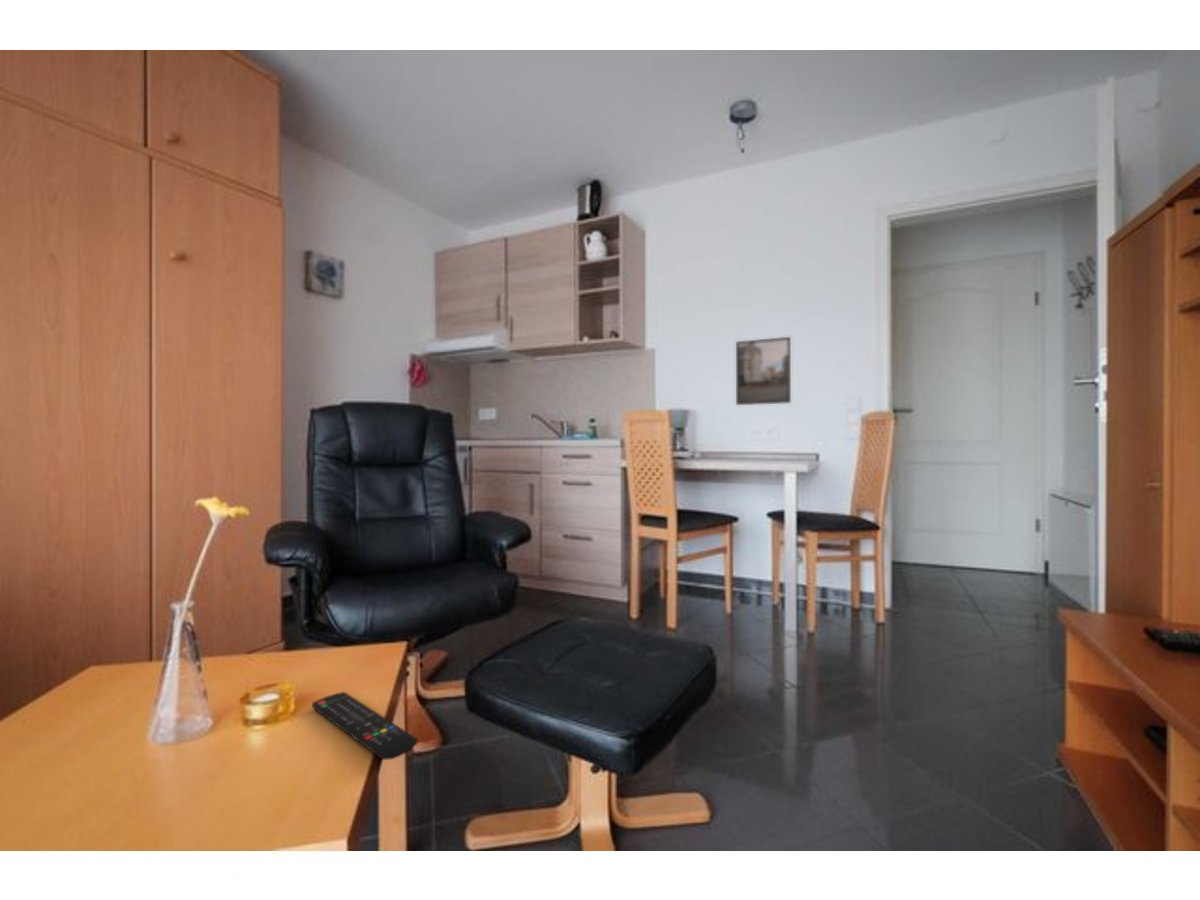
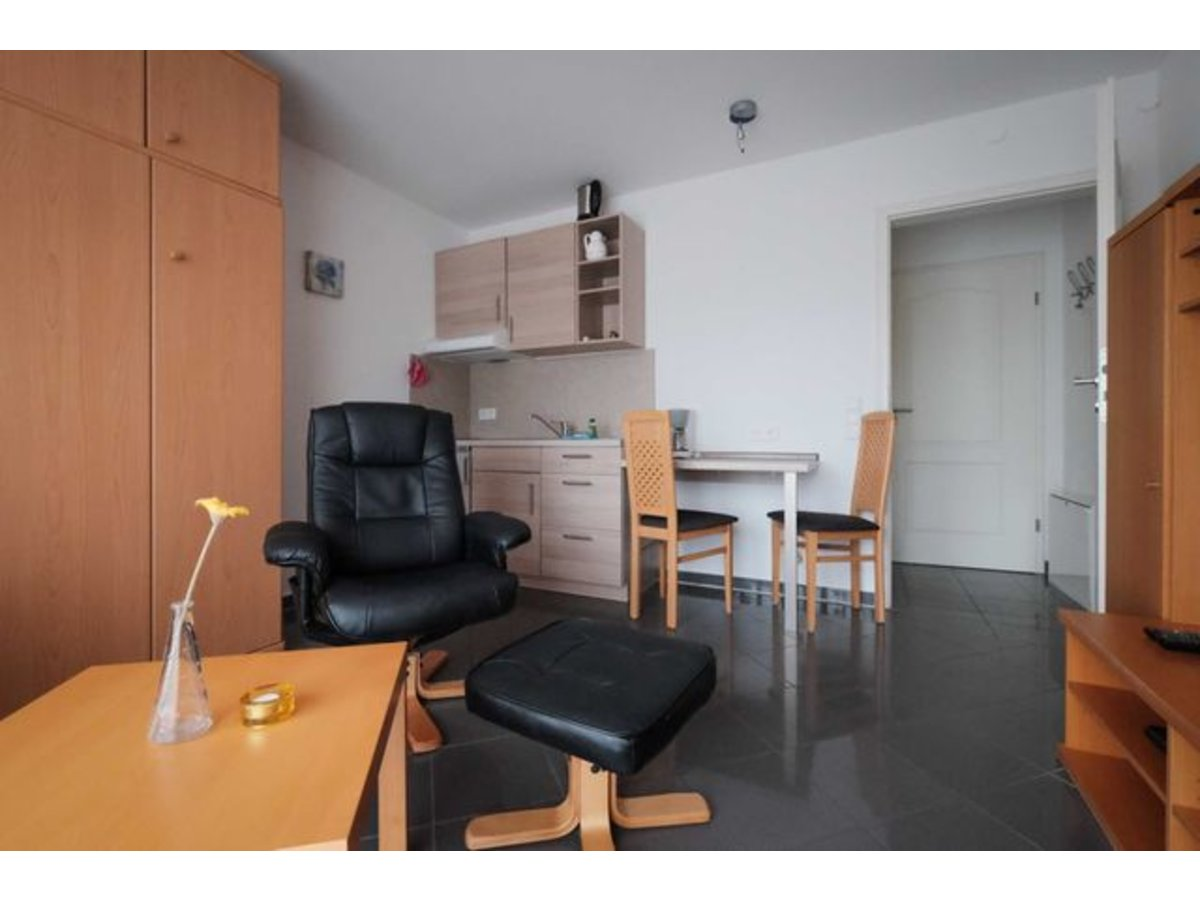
- remote control (360, 723)
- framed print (762, 371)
